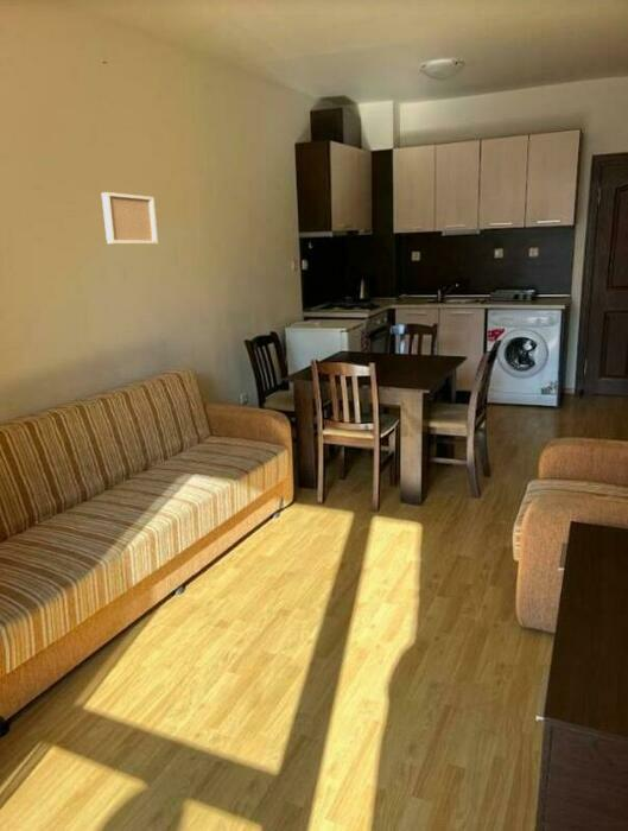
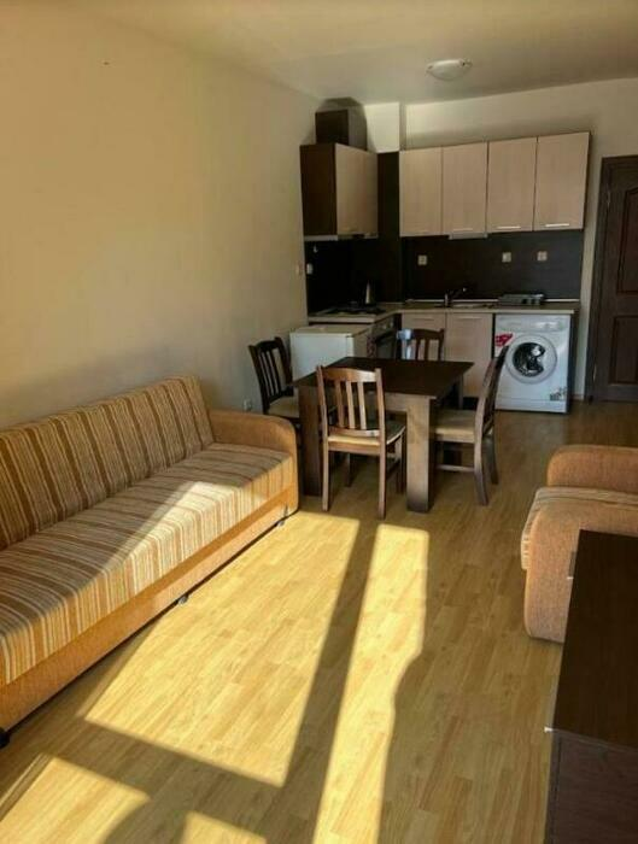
- wall art (131, 218)
